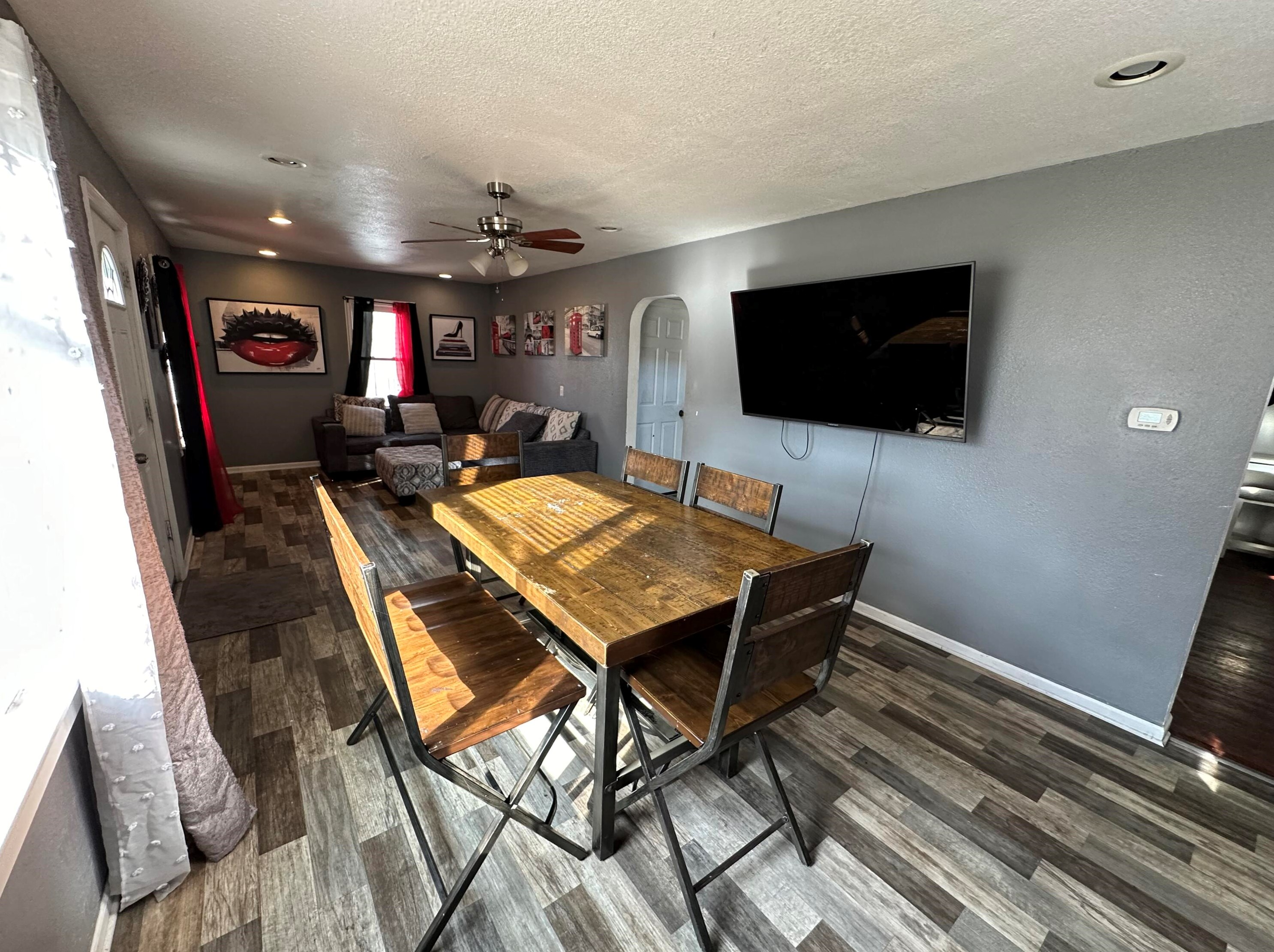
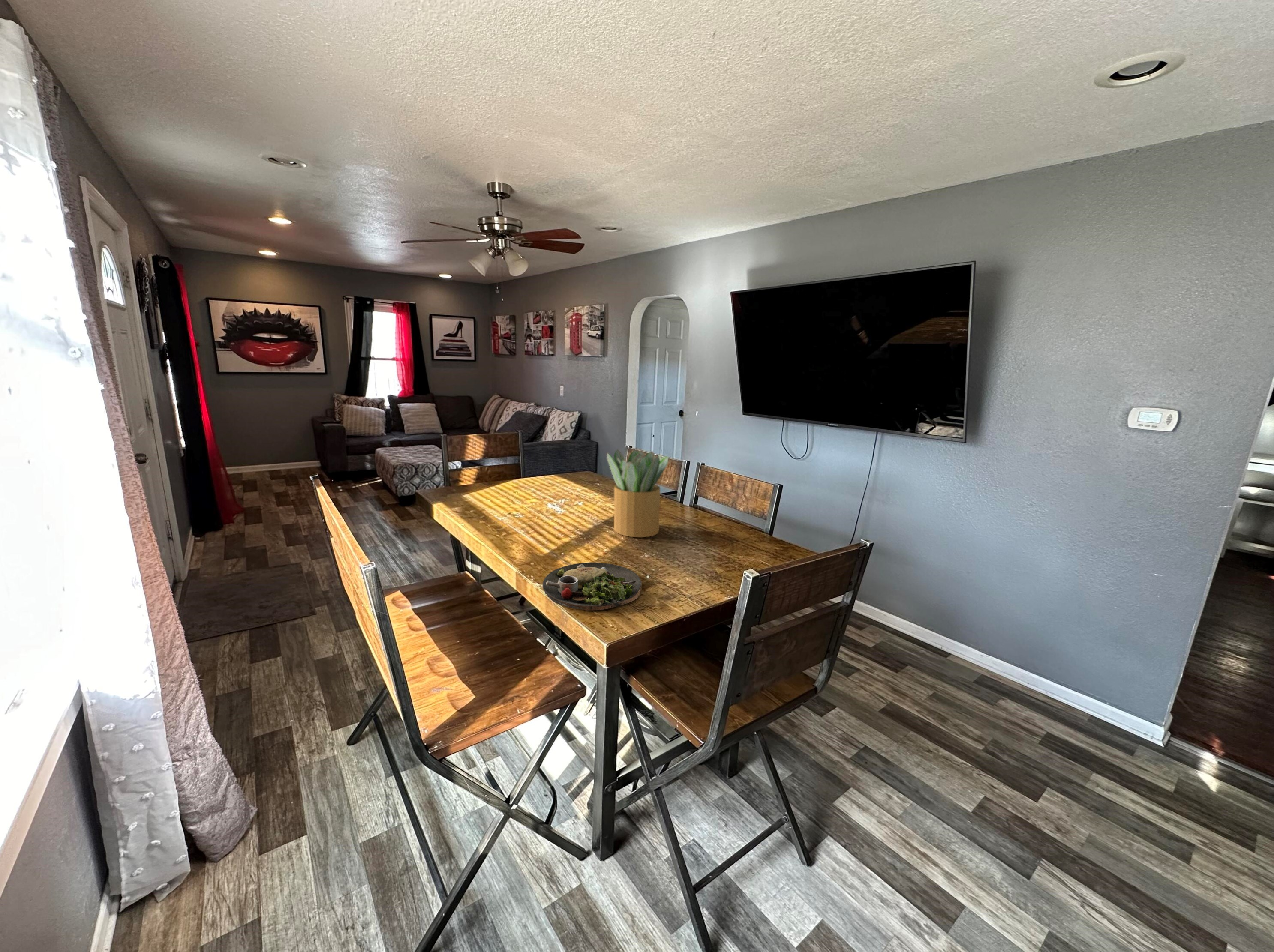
+ dinner plate (592, 577)
+ potted plant (635, 491)
